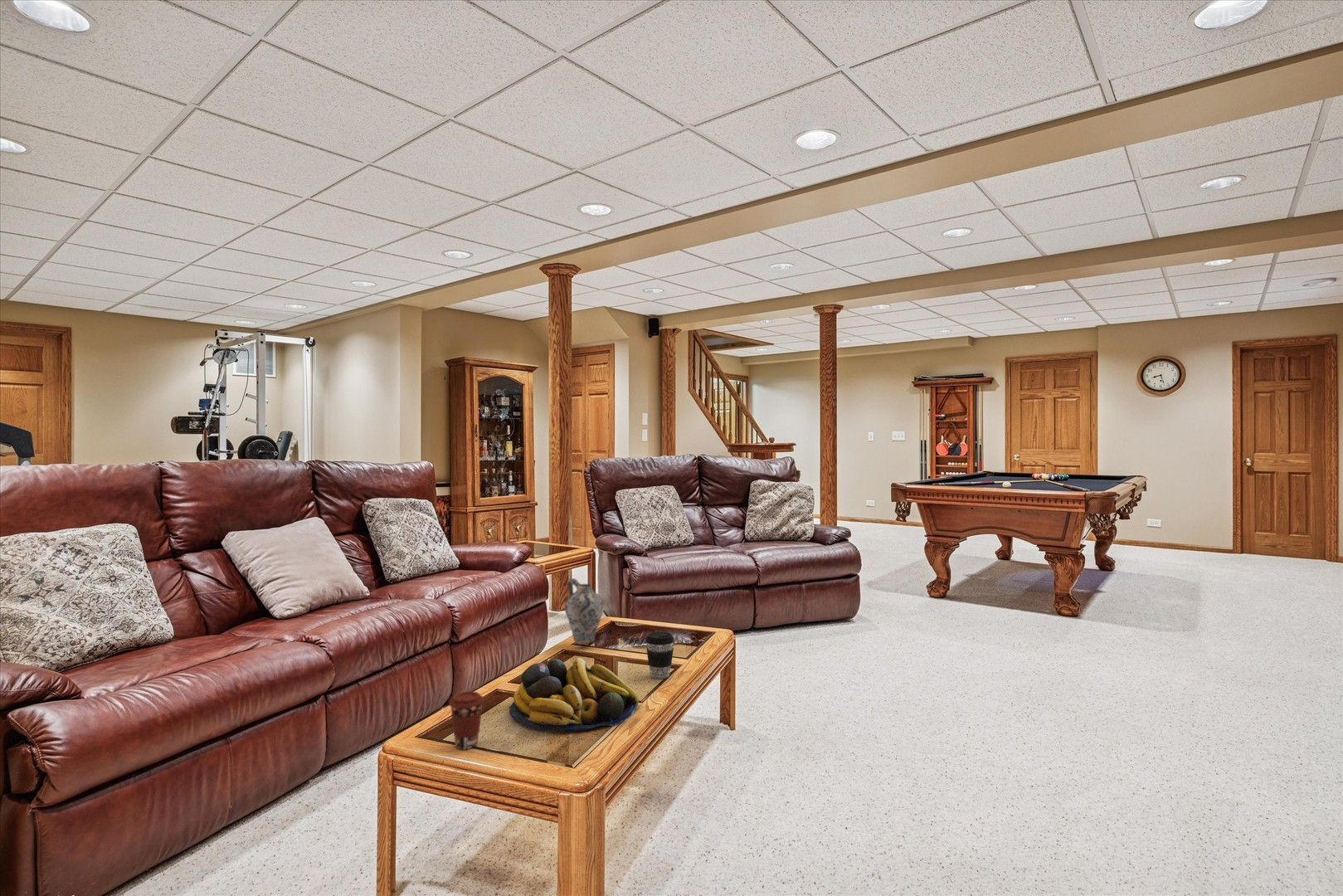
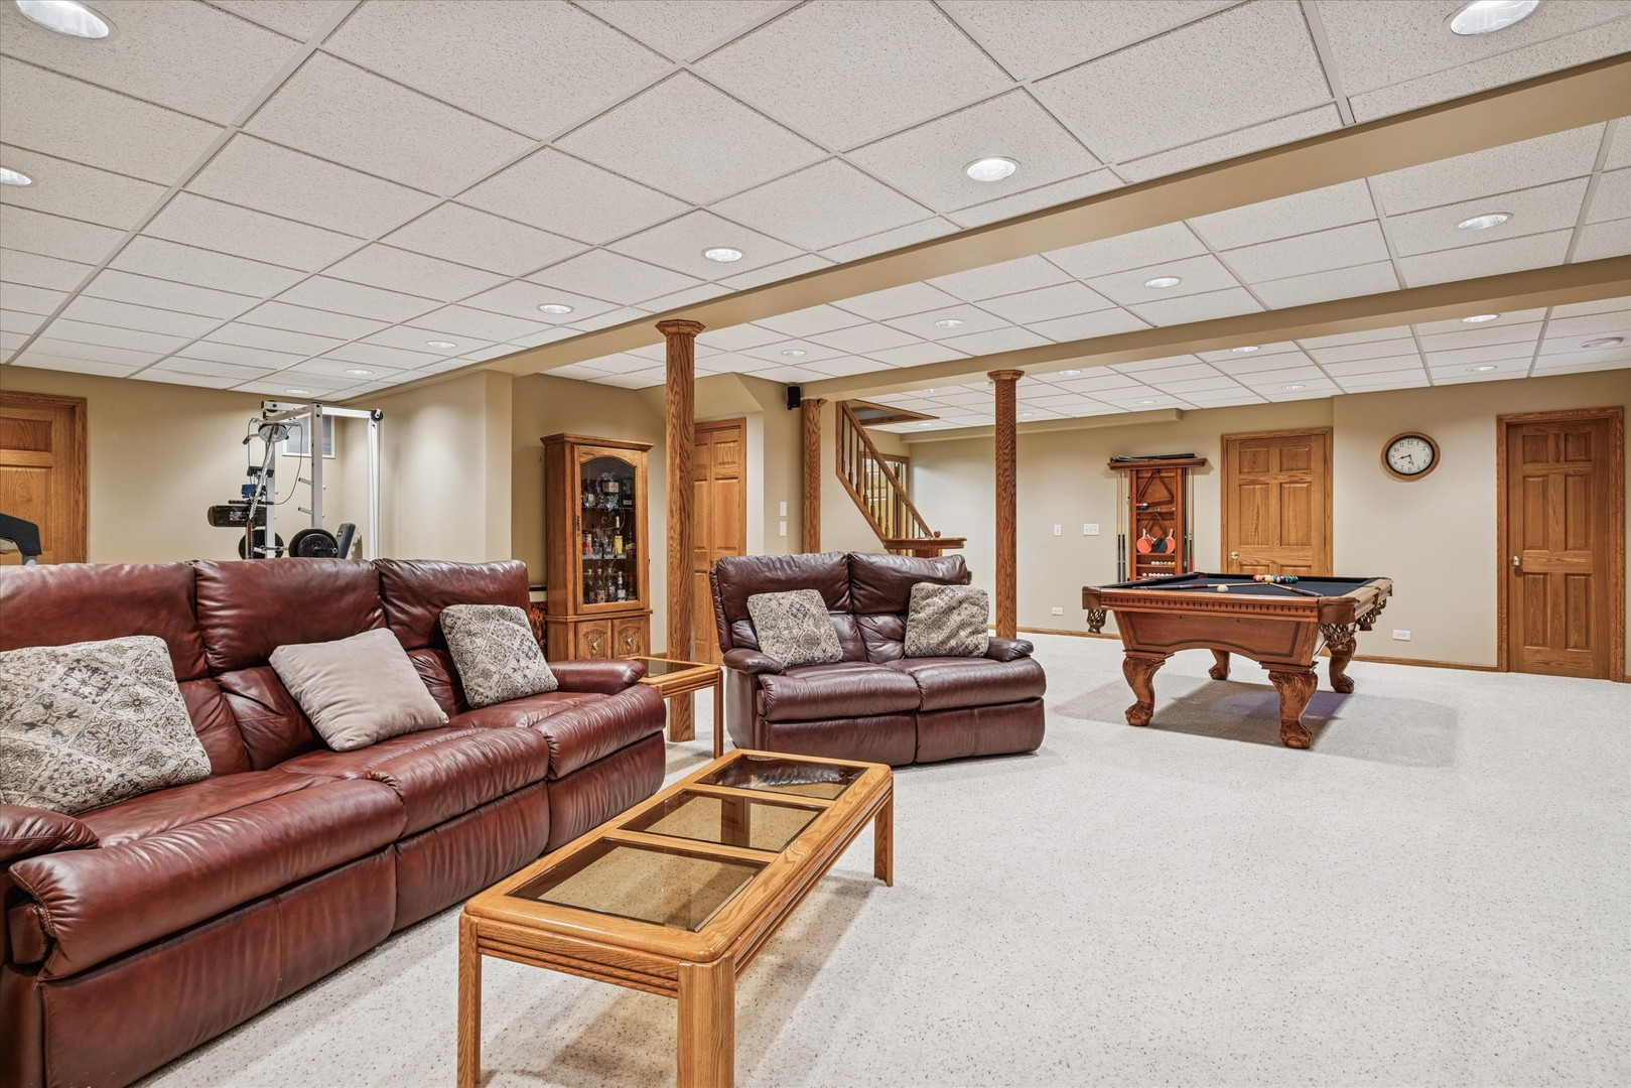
- coffee cup (466, 720)
- fruit bowl (573, 685)
- ceramic jug (586, 612)
- coffee cup (659, 655)
